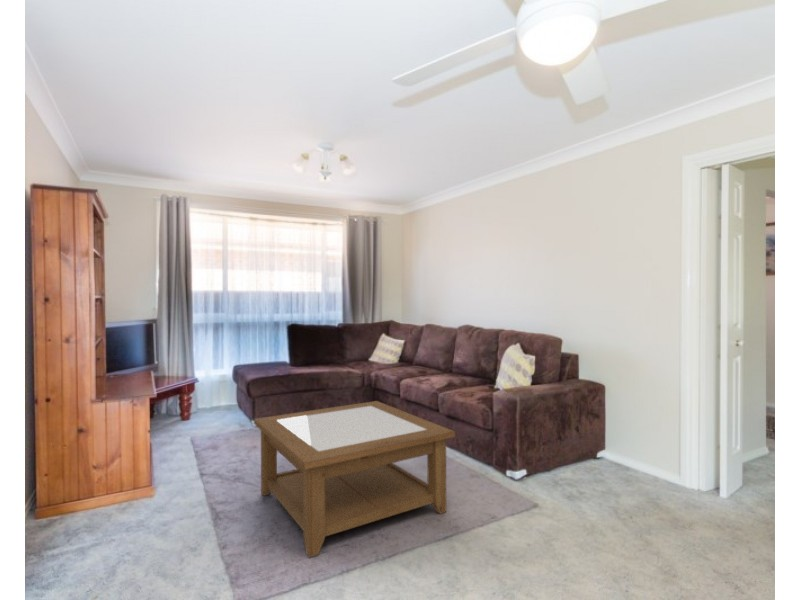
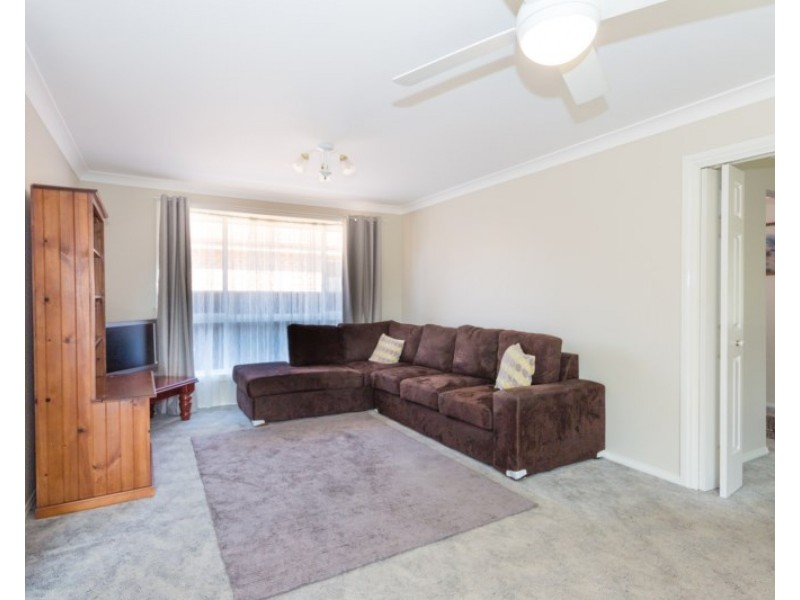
- coffee table (349, 463)
